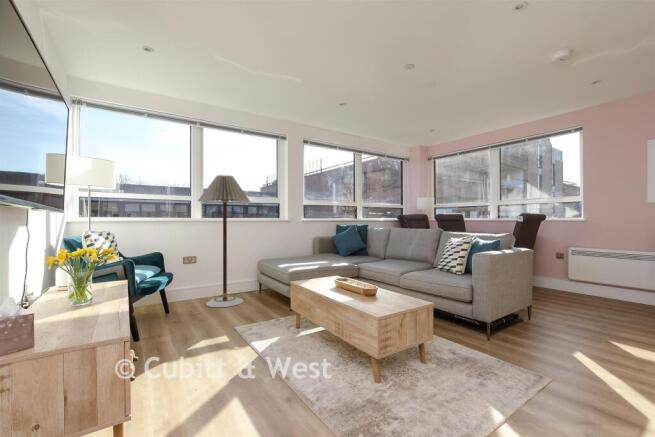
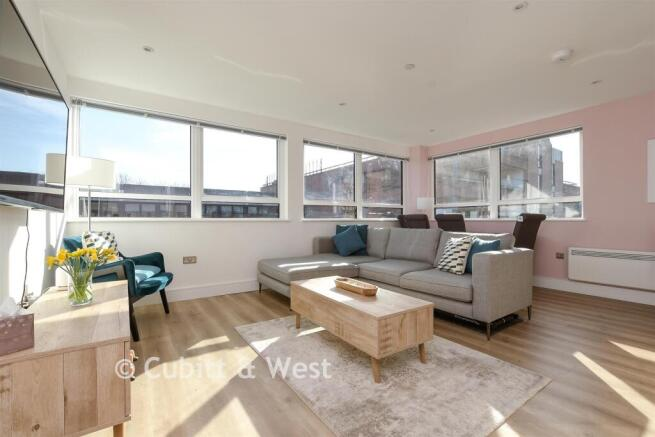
- floor lamp (224, 238)
